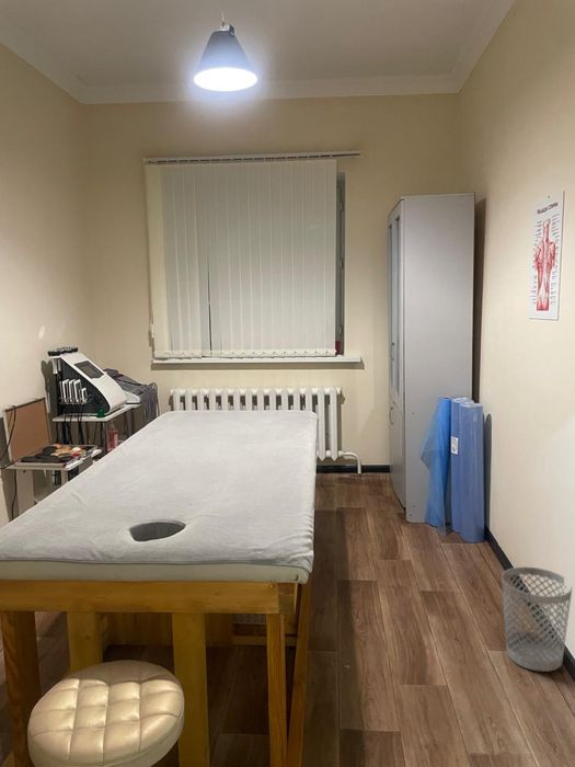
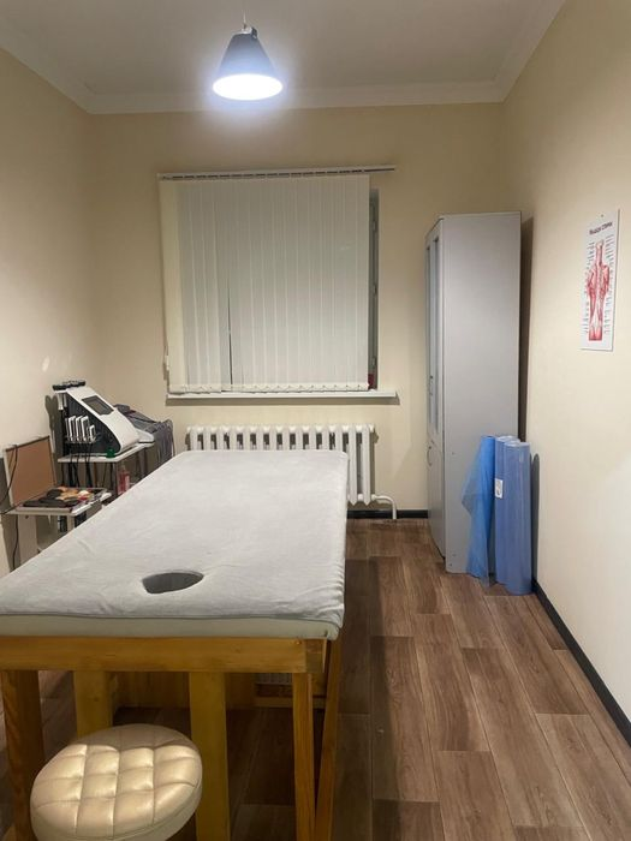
- wastebasket (534, 618)
